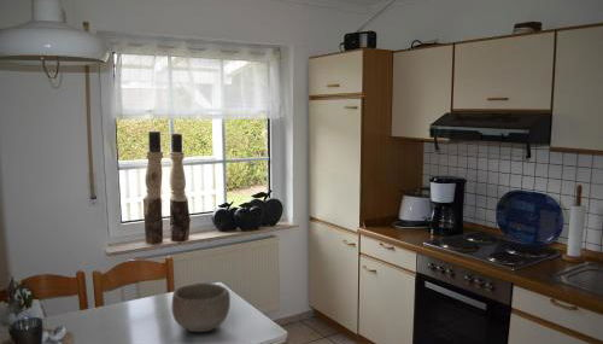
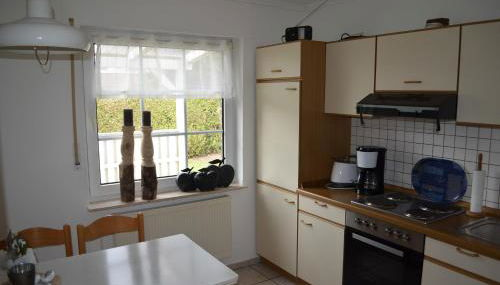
- bowl (201, 309)
